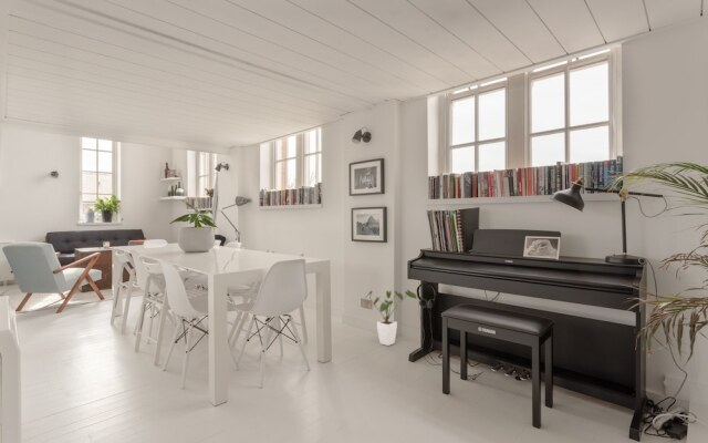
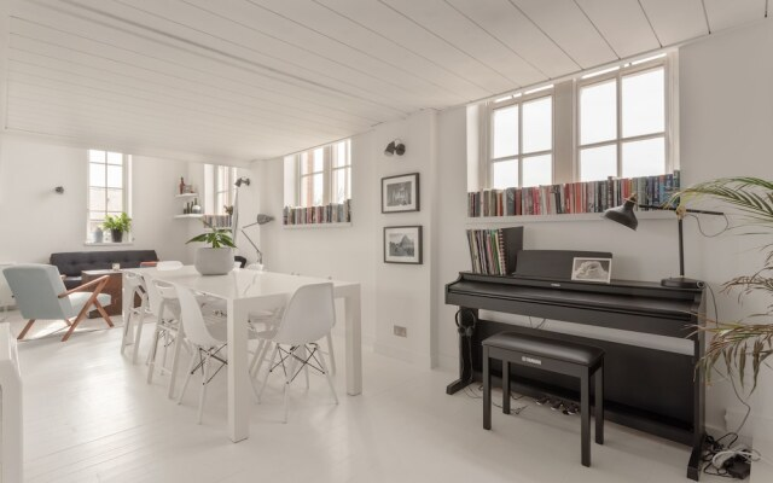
- house plant (389, 316)
